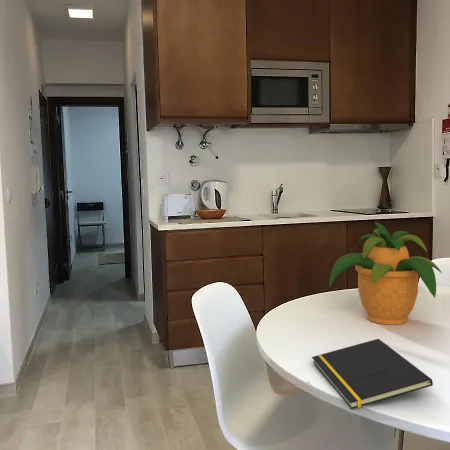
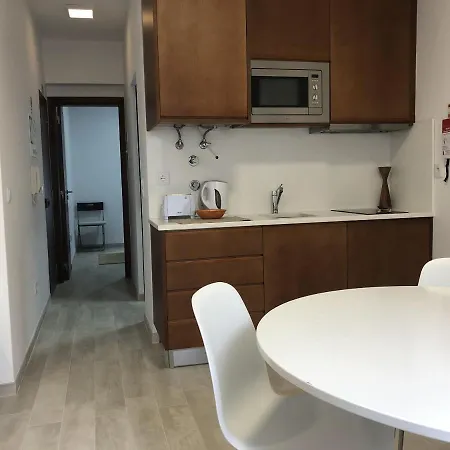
- potted plant (389, 270)
- notepad (366, 369)
